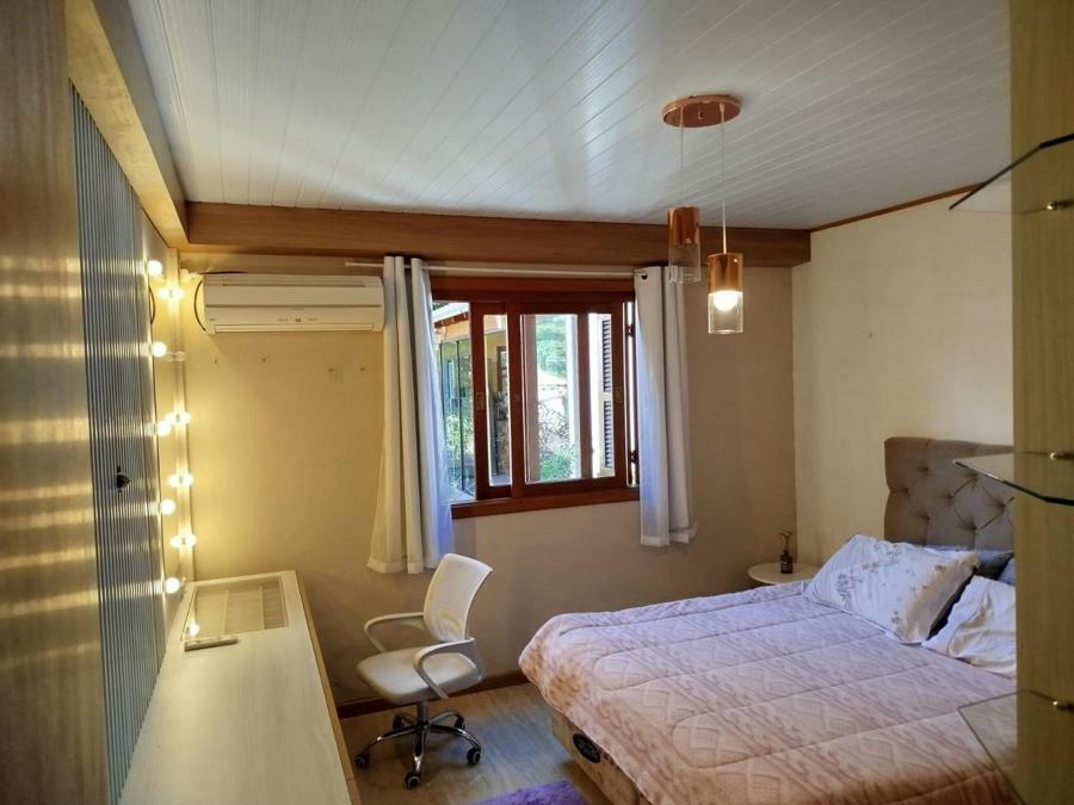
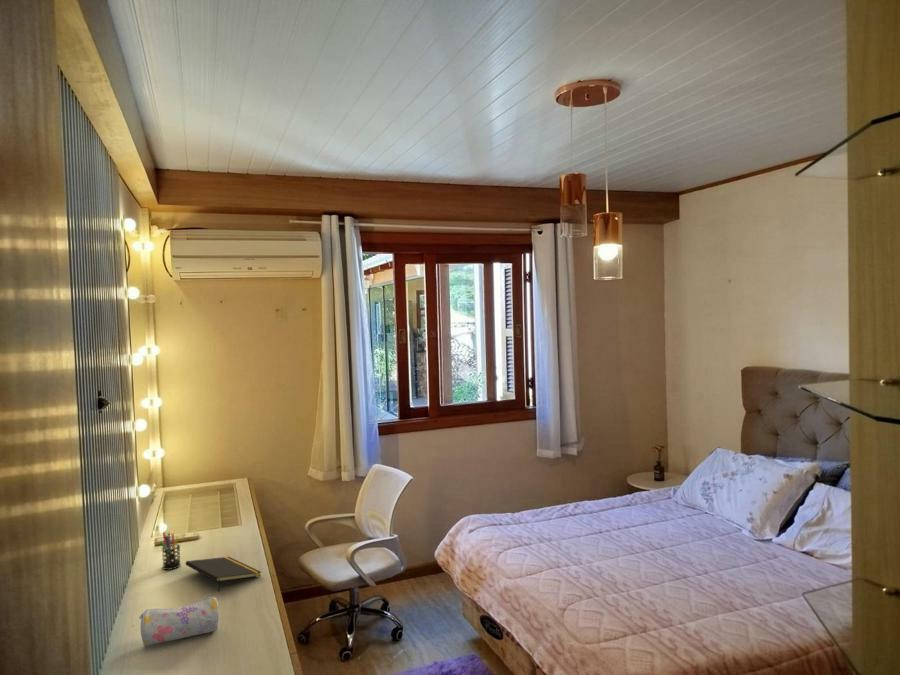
+ pencil case (180, 620)
+ notepad (223, 568)
+ pen holder (168, 550)
